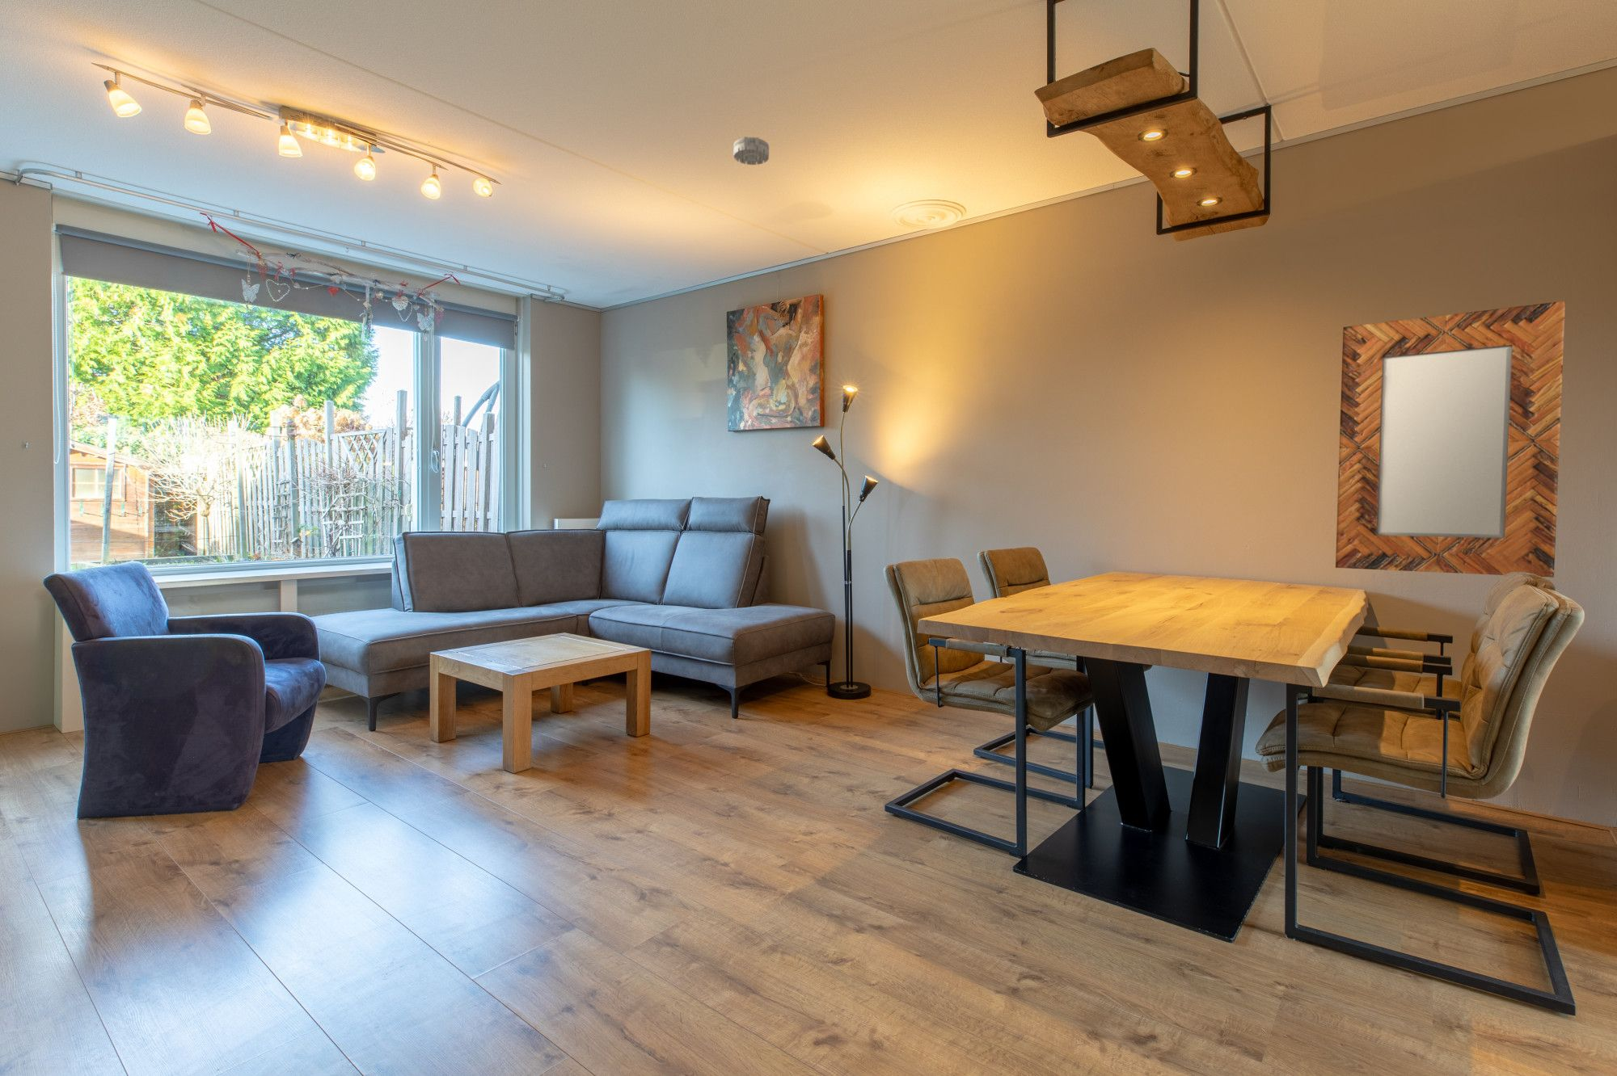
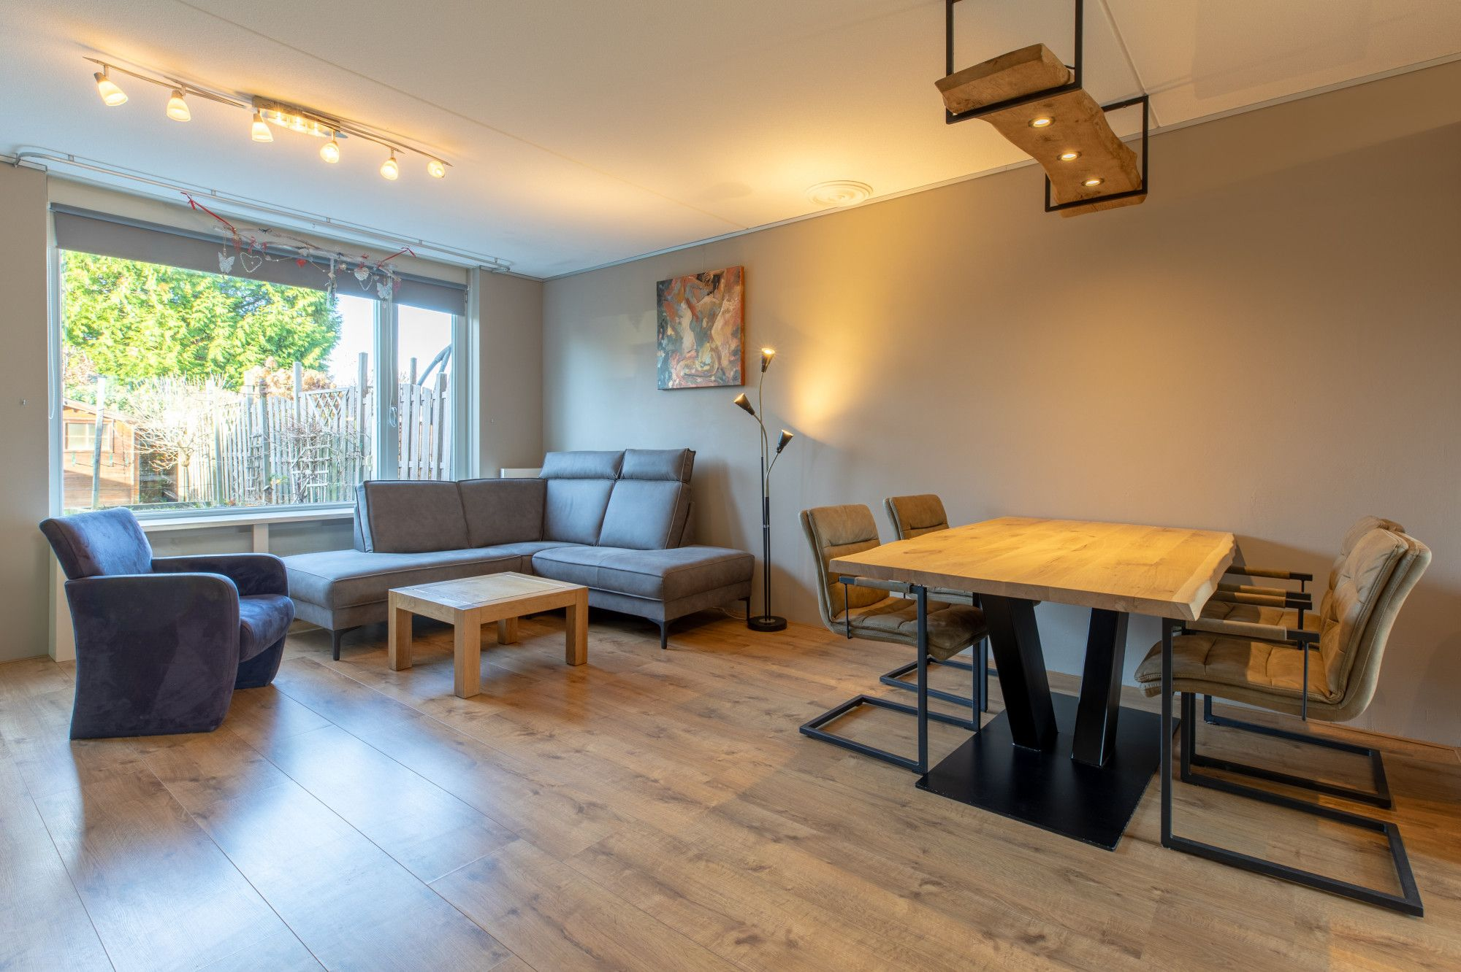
- smoke detector (751, 150)
- home mirror (1442, 444)
